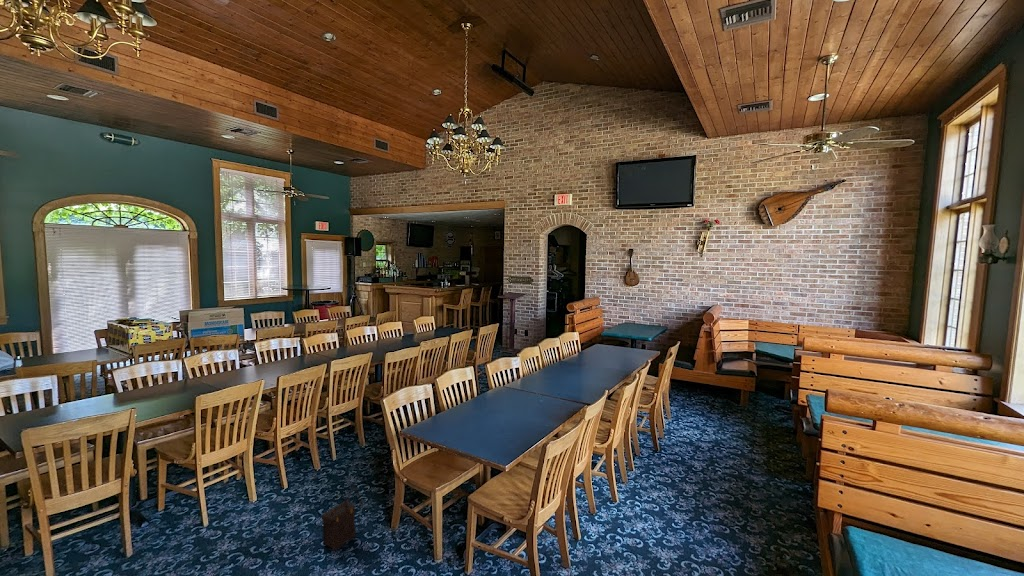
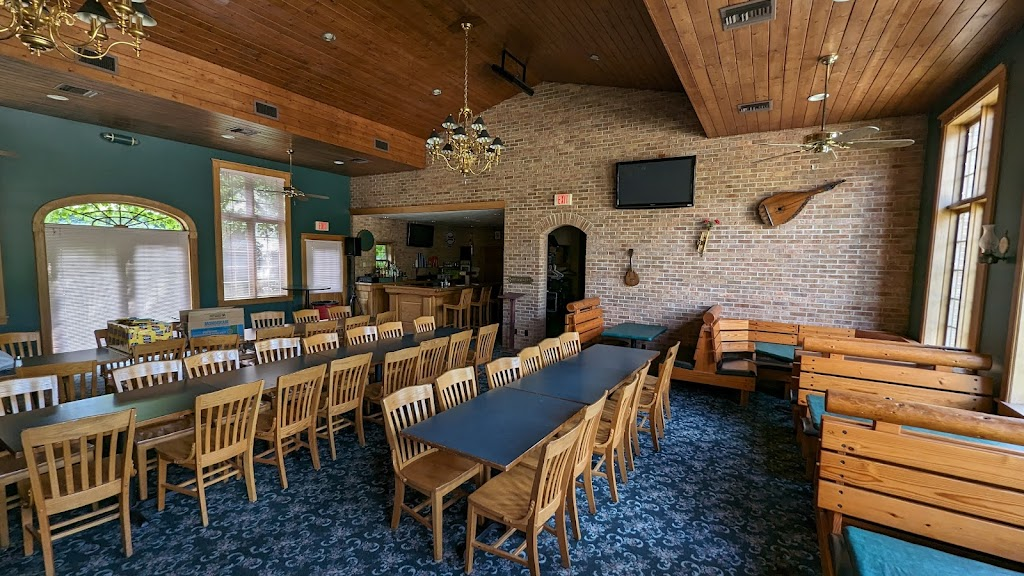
- satchel (342, 515)
